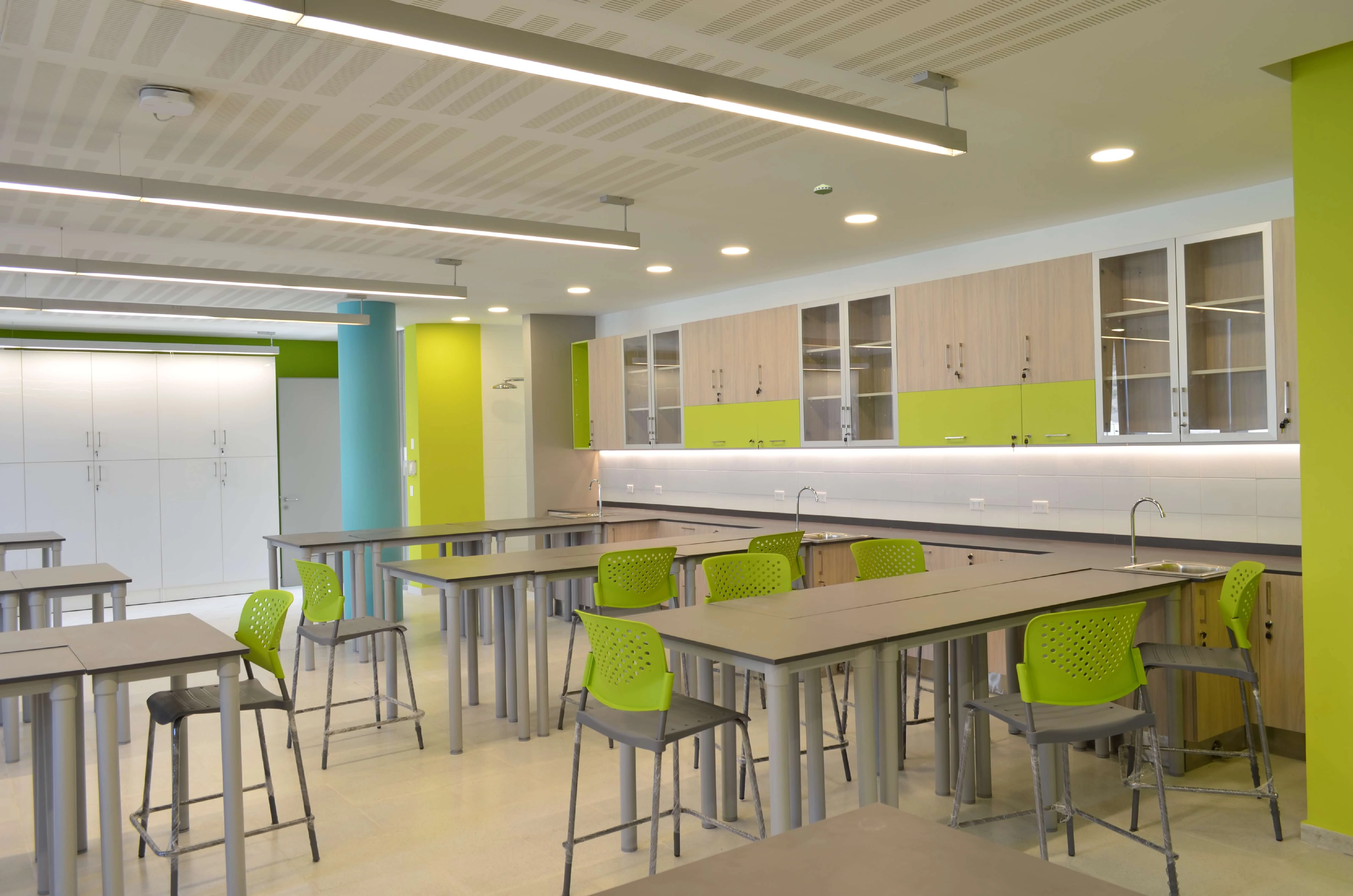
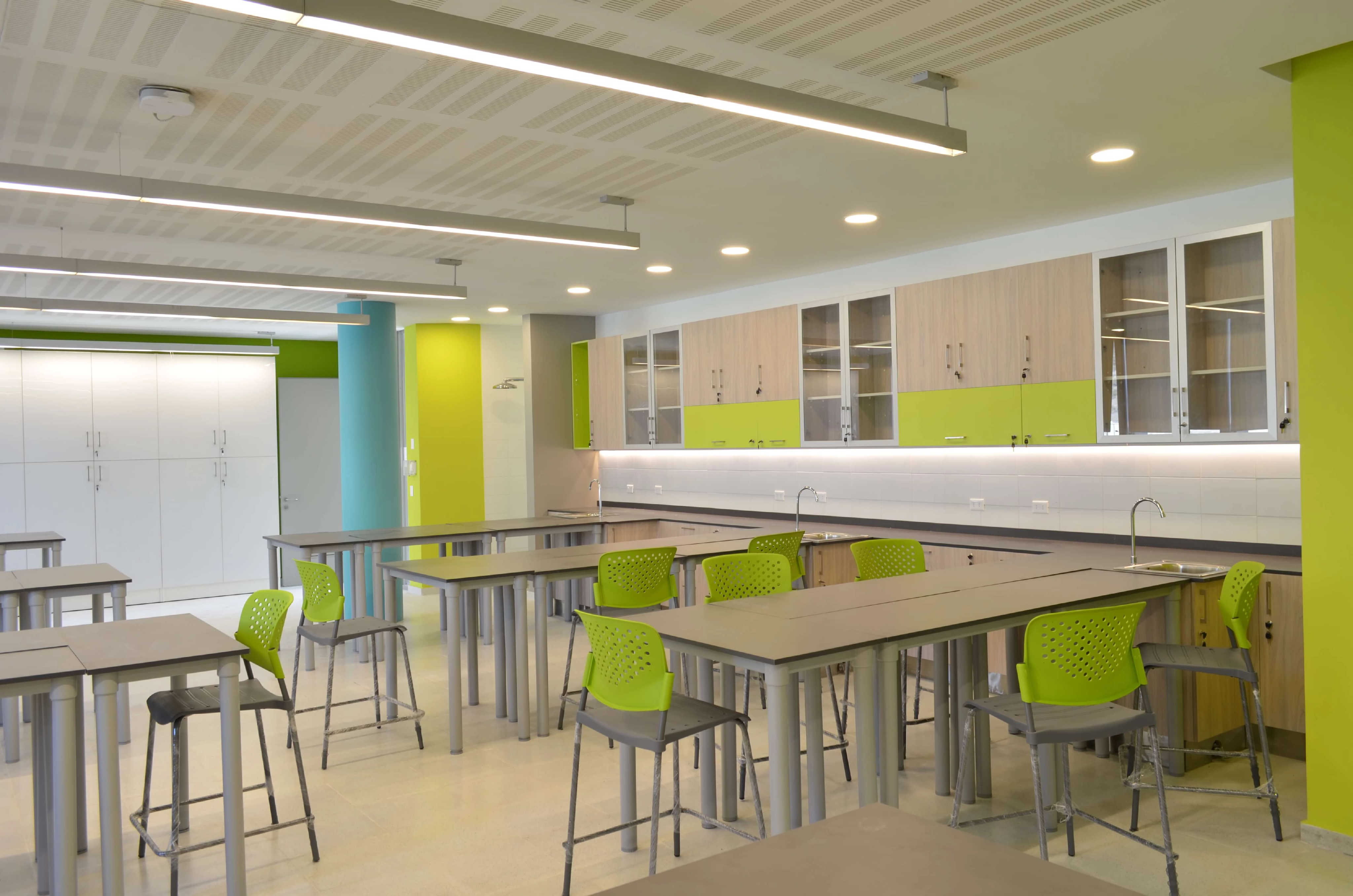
- smoke detector (823, 190)
